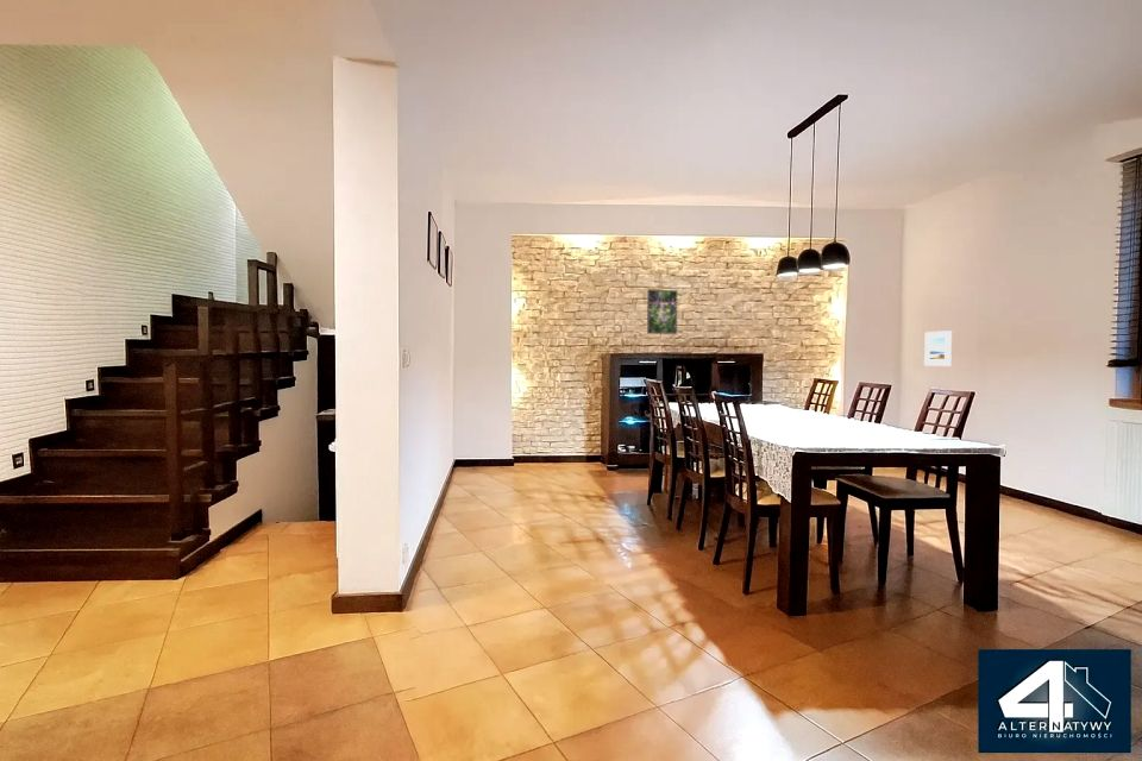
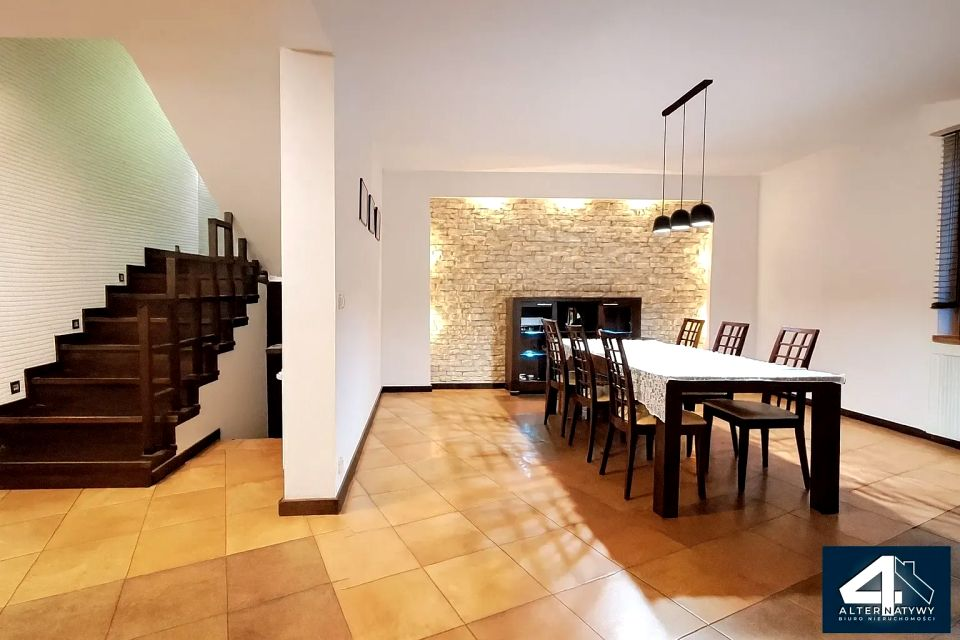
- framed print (937, 348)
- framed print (661, 312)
